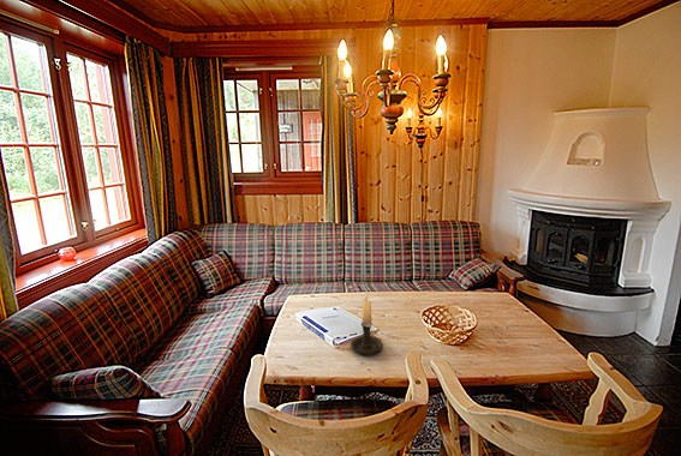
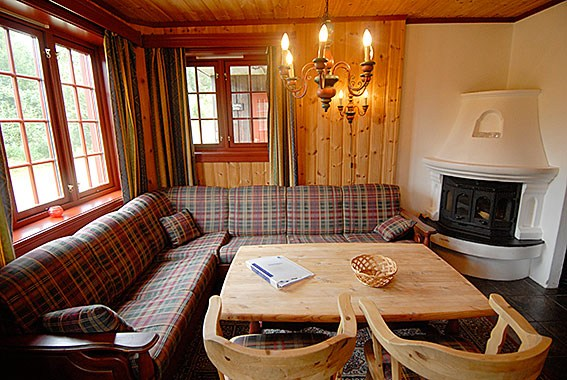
- candle holder (366, 317)
